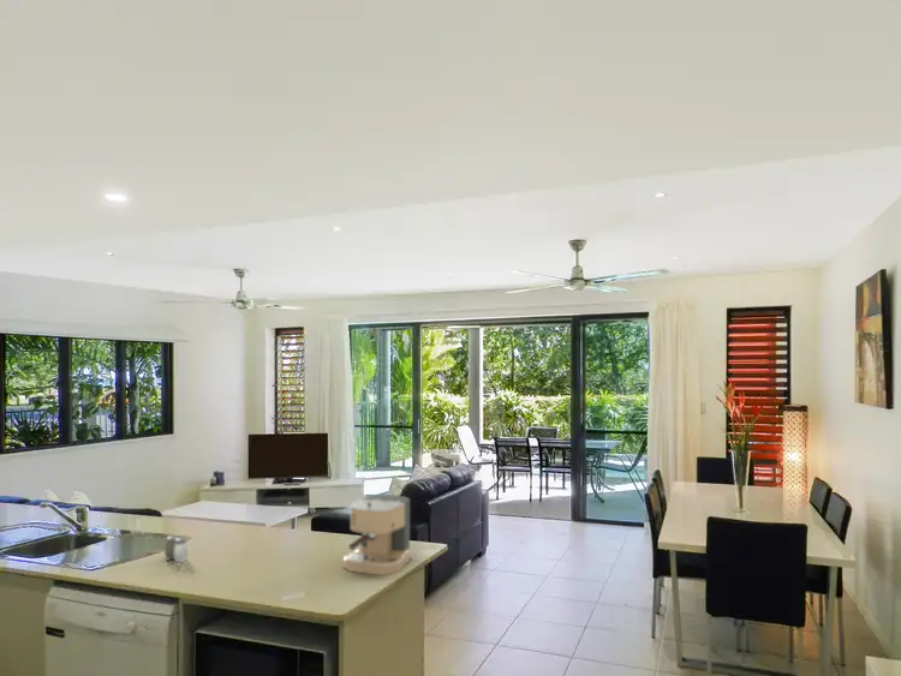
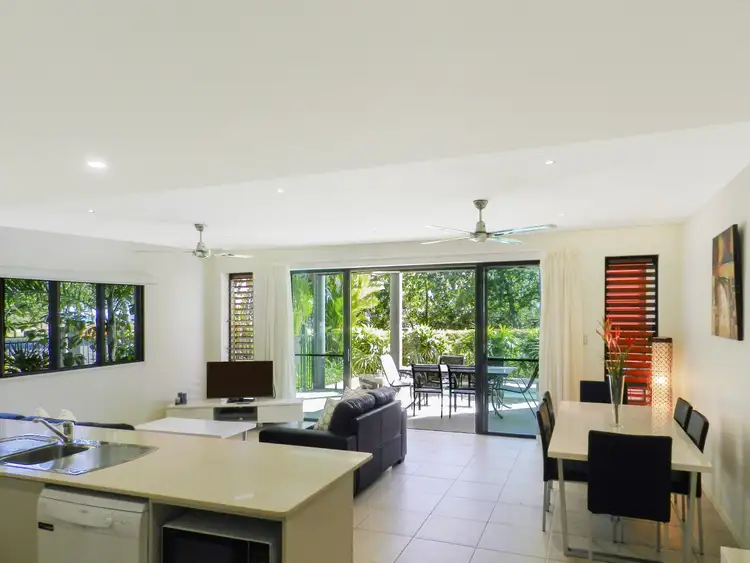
- salt and pepper shaker (175, 548)
- coffee maker (375, 532)
